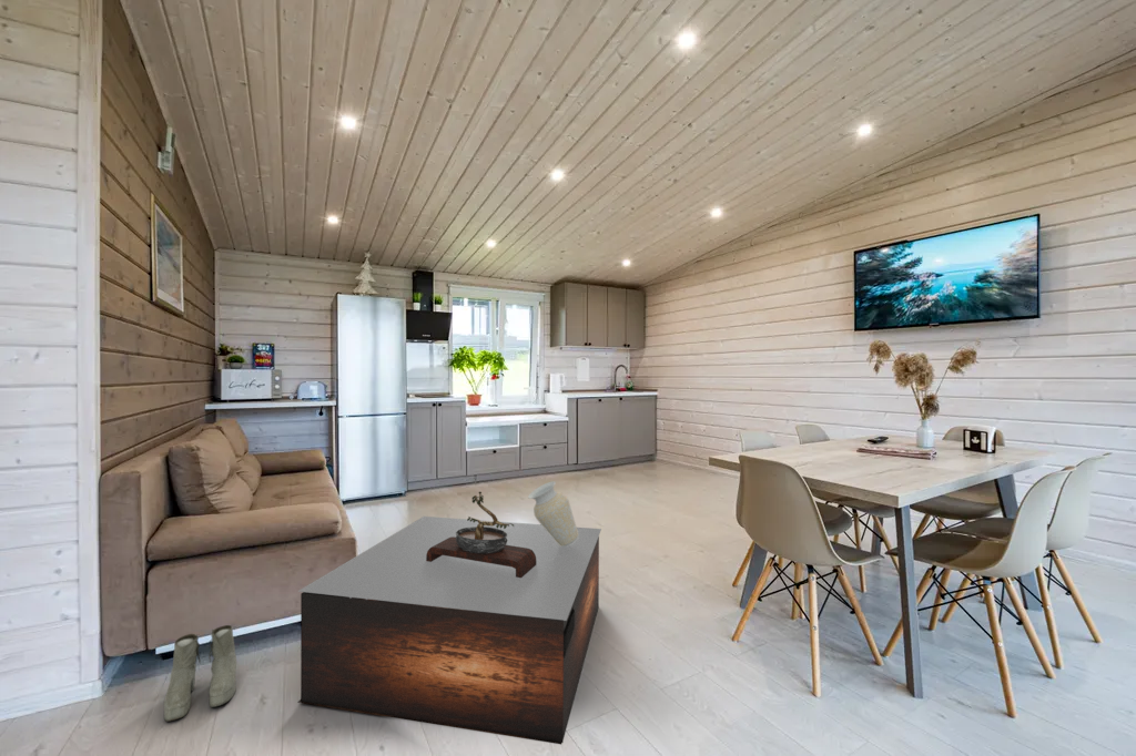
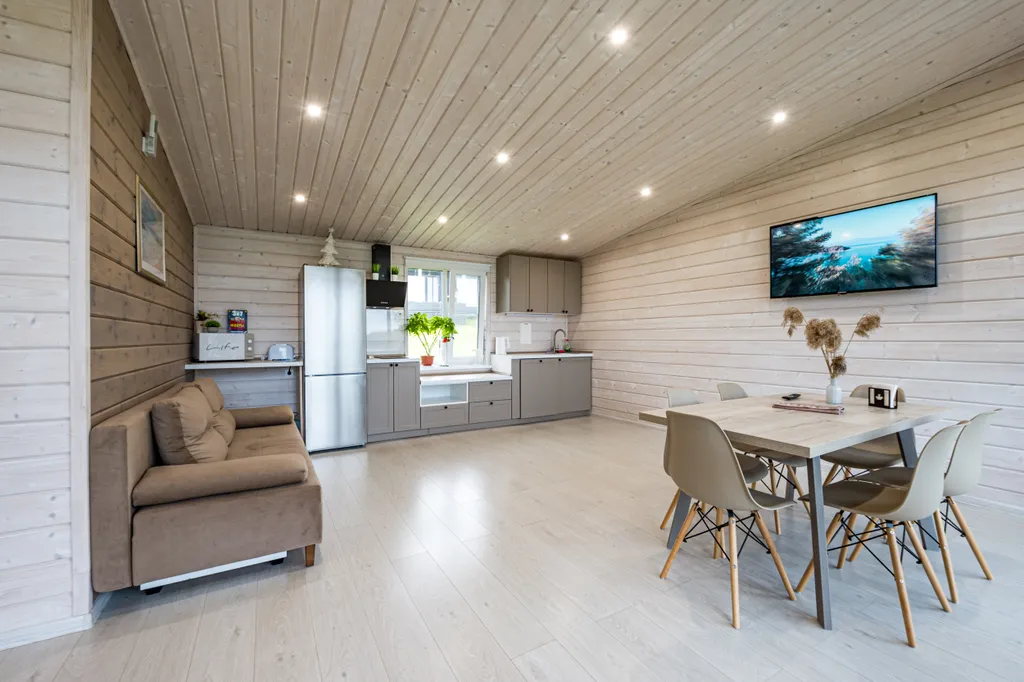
- boots (200, 662)
- vase (552, 513)
- coffee table (475, 600)
- bonsai tree (481, 525)
